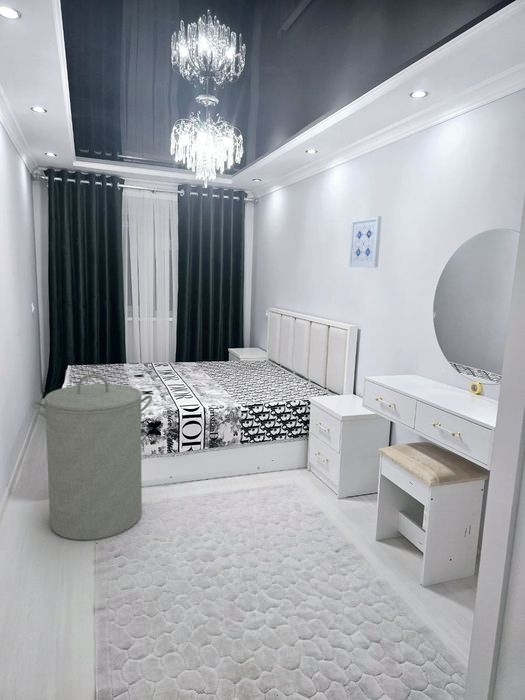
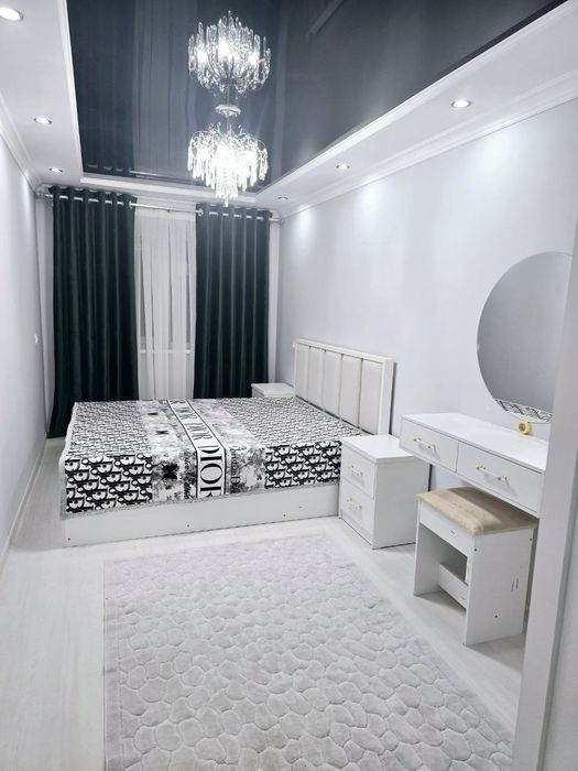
- laundry hamper (95, 447)
- wall art (364, 243)
